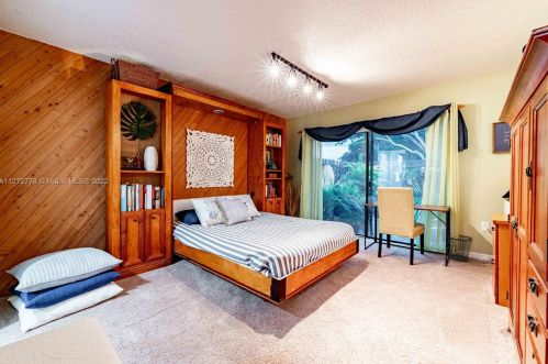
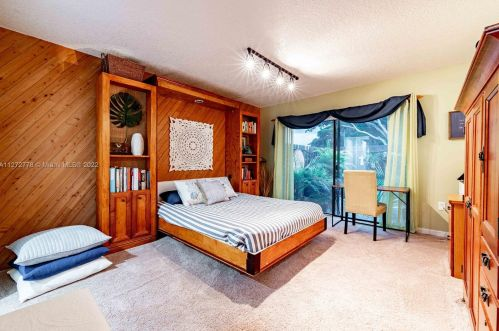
- wastebasket (458, 247)
